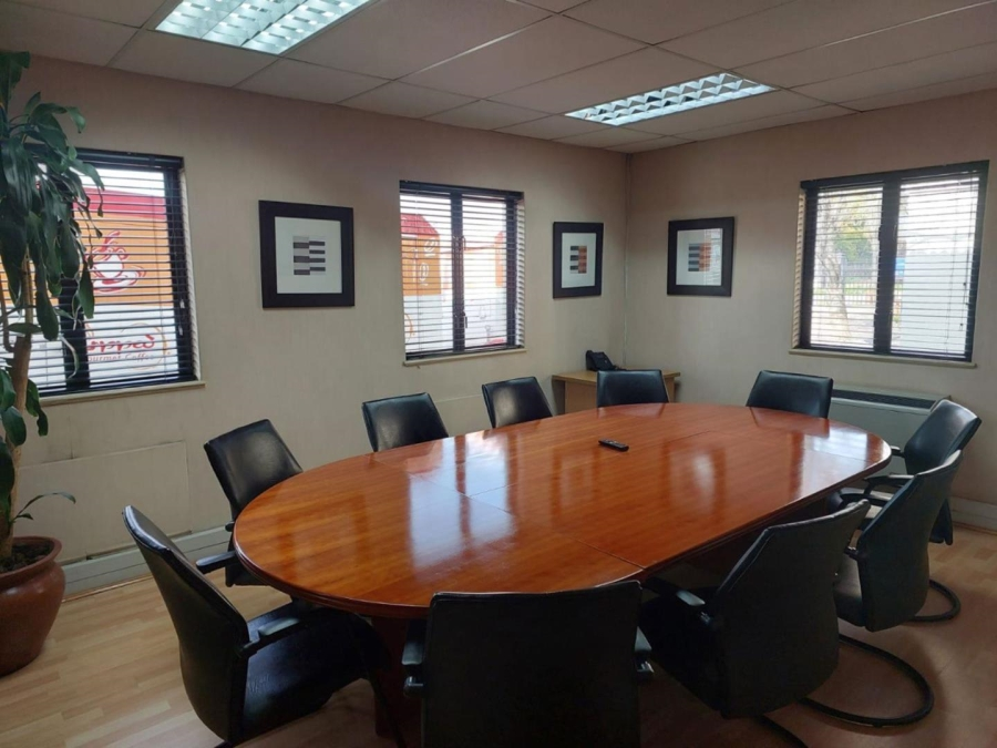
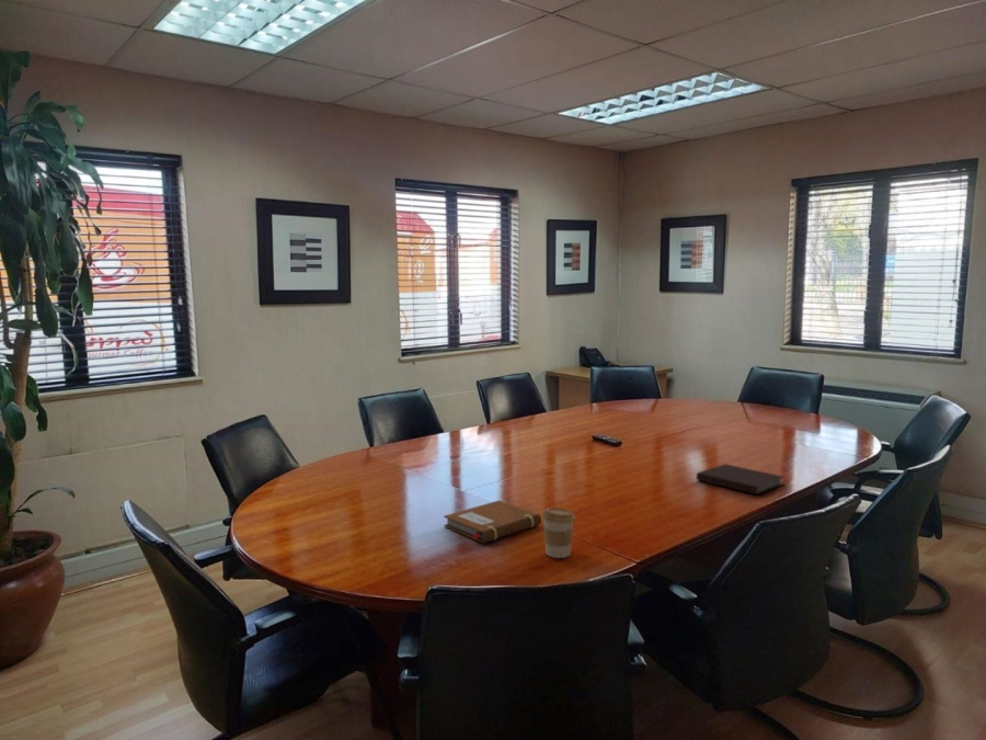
+ notebook (740, 478)
+ coffee cup (558, 531)
+ notebook (491, 521)
